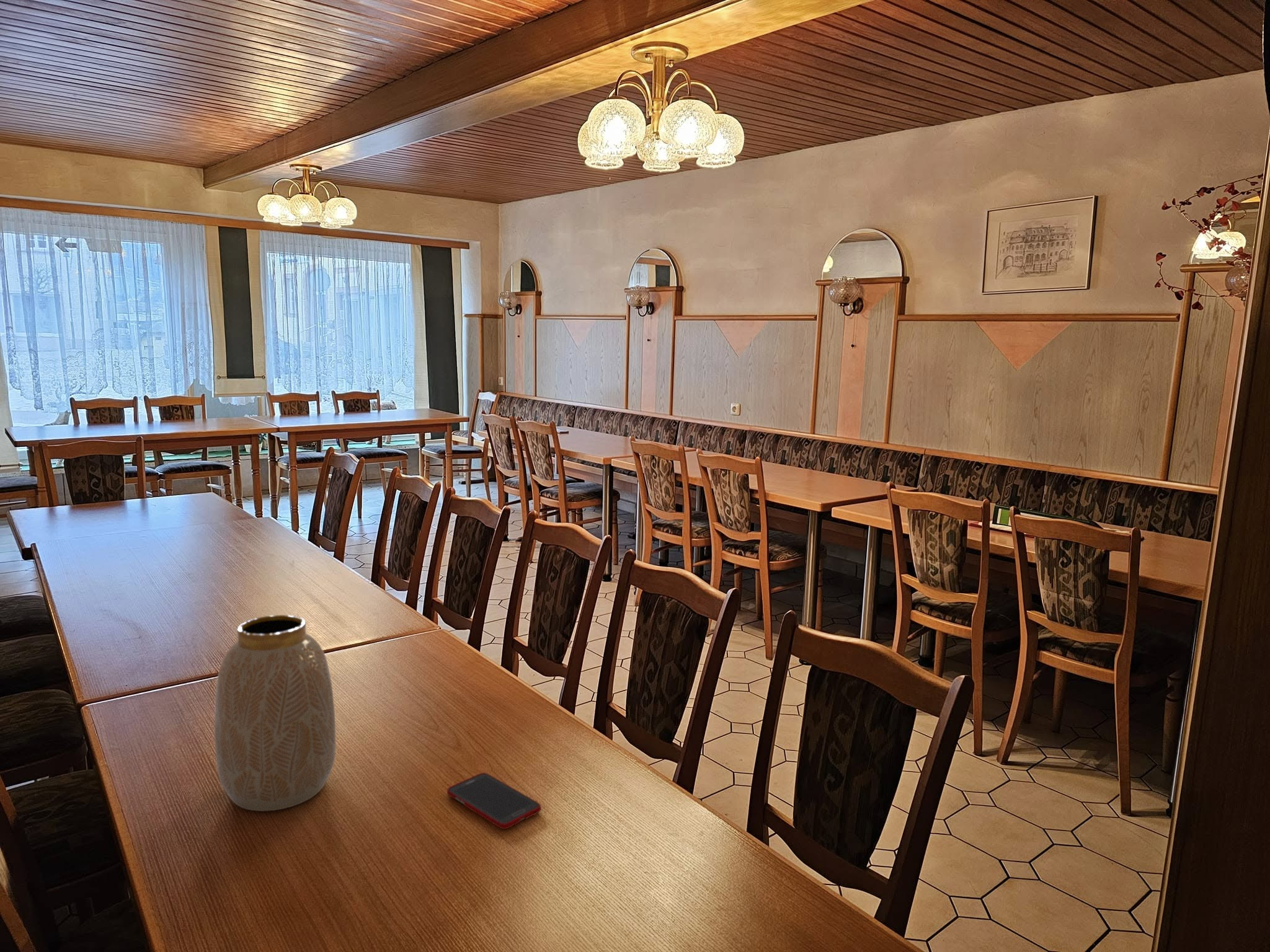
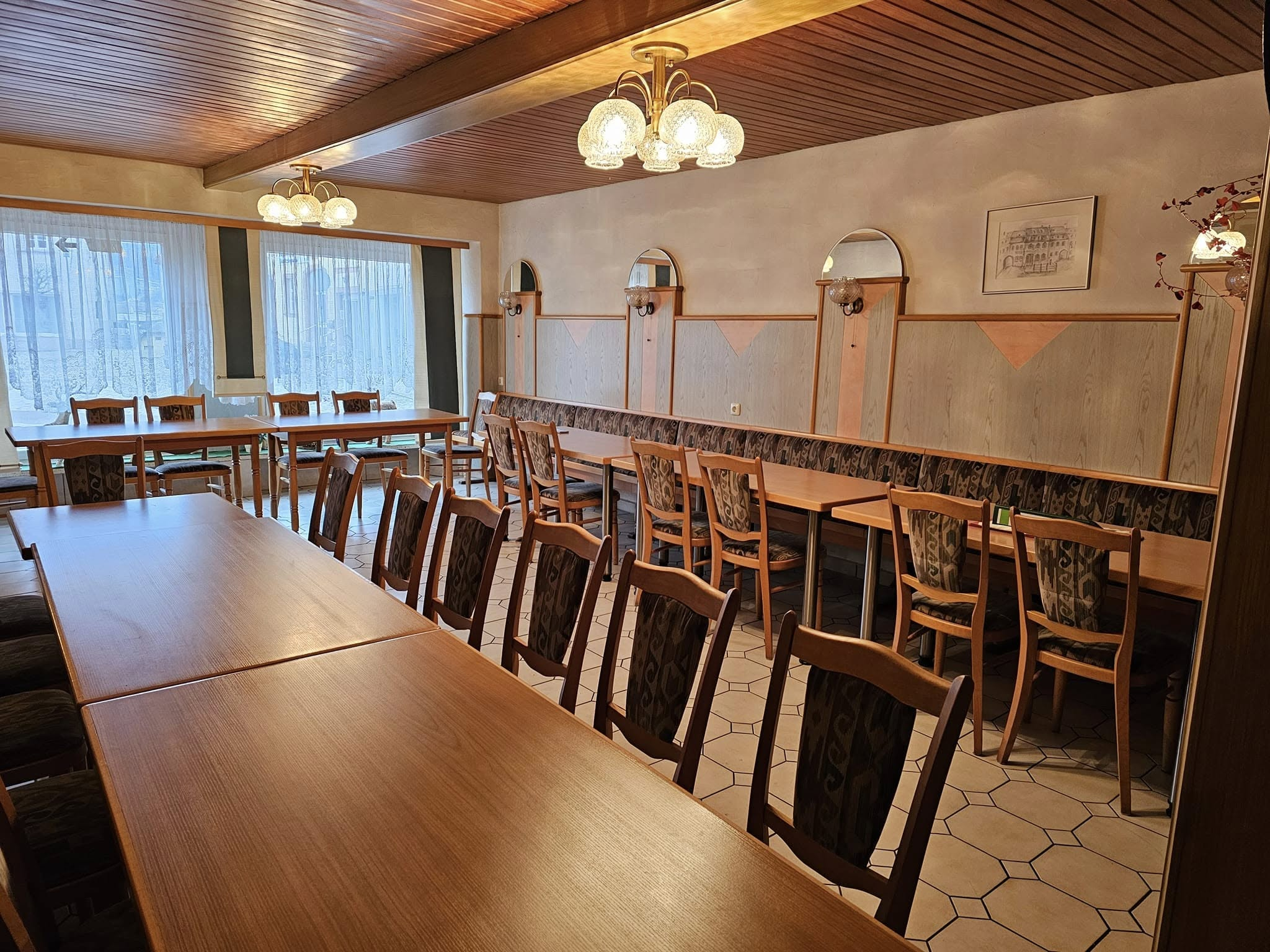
- cell phone (493, 800)
- vase (275, 708)
